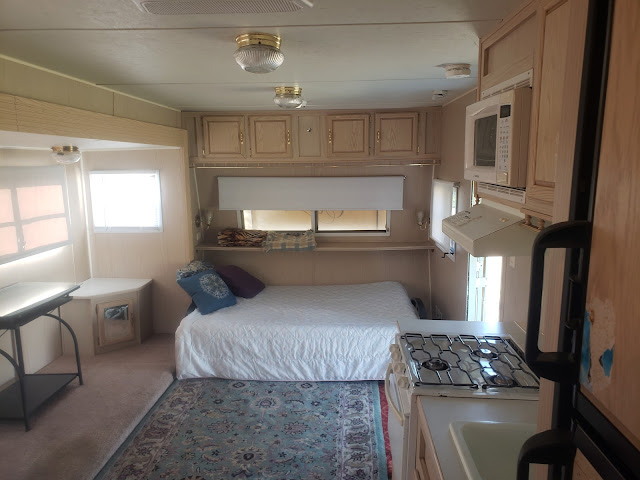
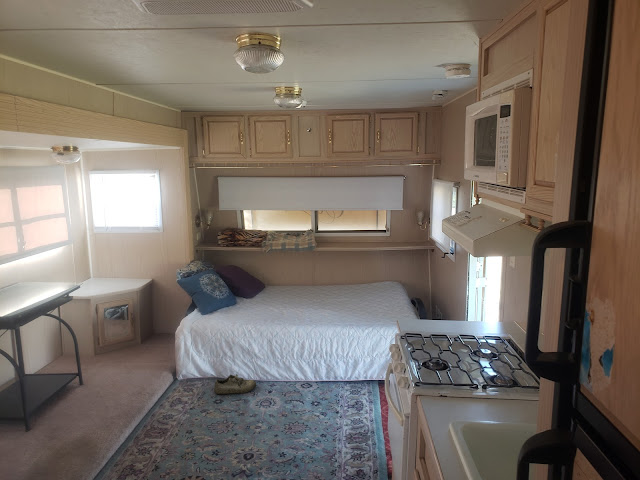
+ shoe (235, 383)
